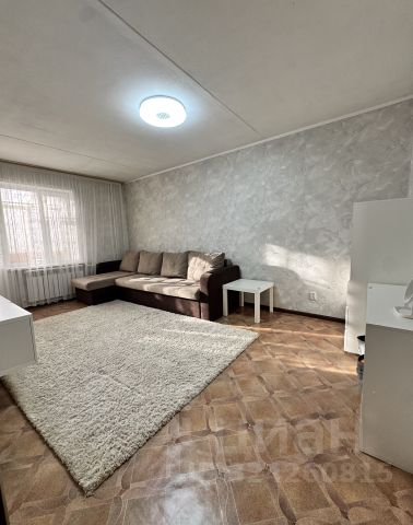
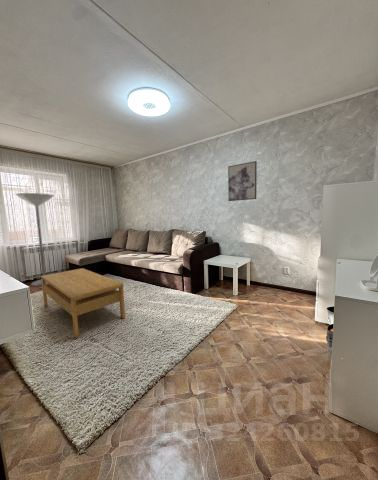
+ wall art (241, 182)
+ floor lamp (40, 239)
+ coffee table (80, 295)
